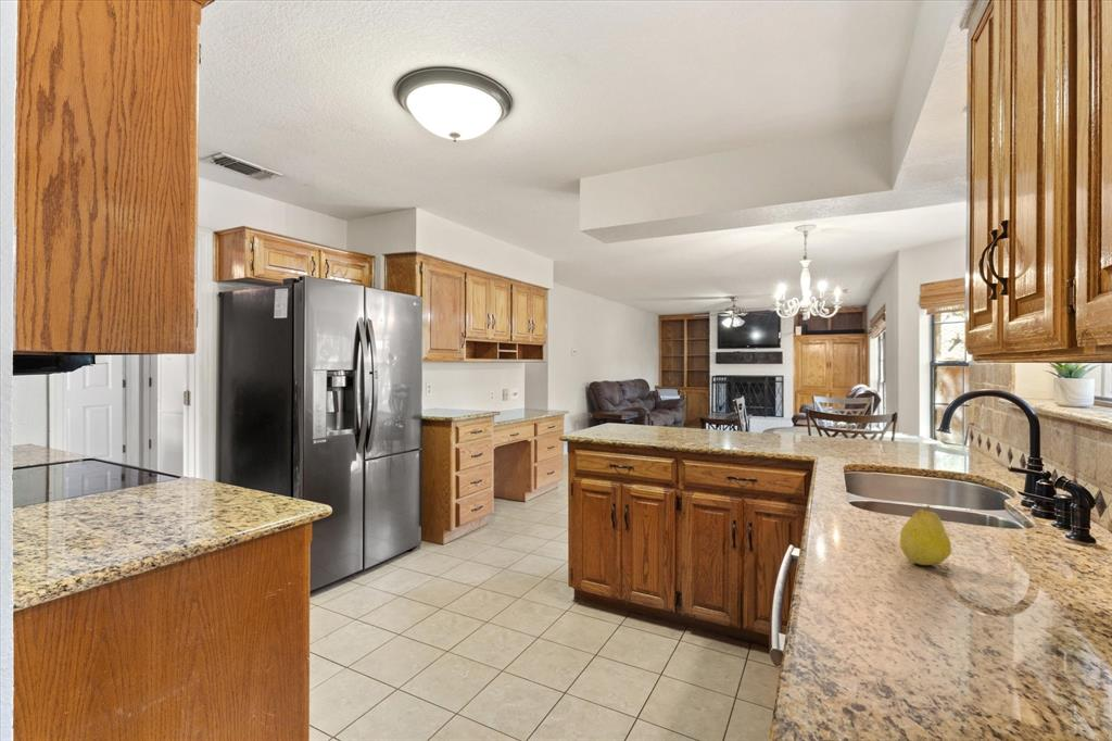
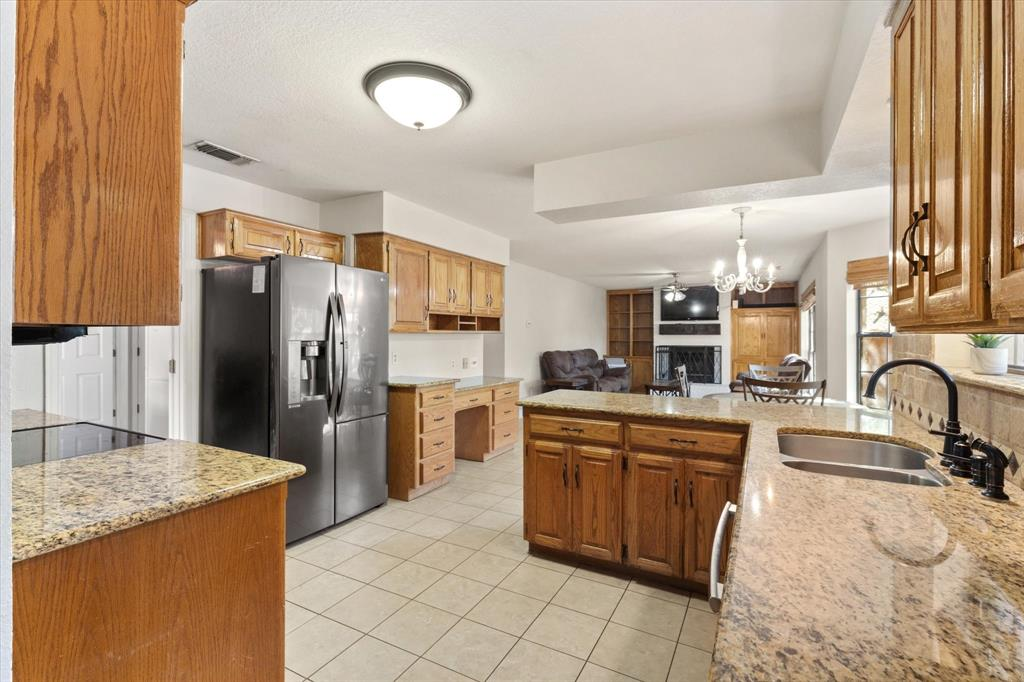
- fruit (925, 535)
